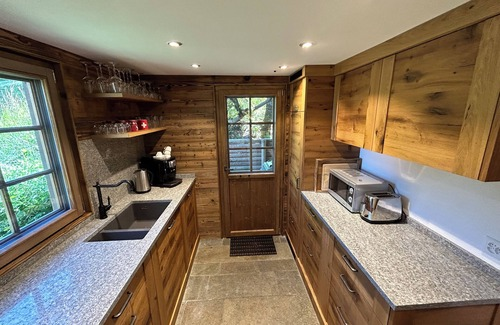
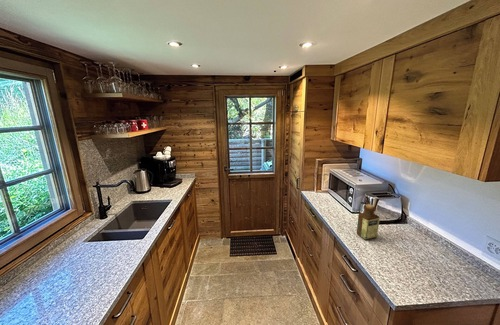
+ bottle (368, 221)
